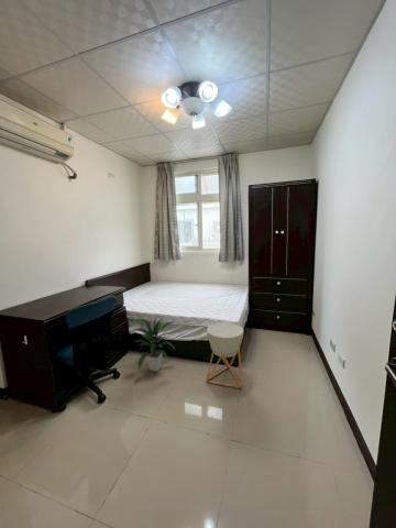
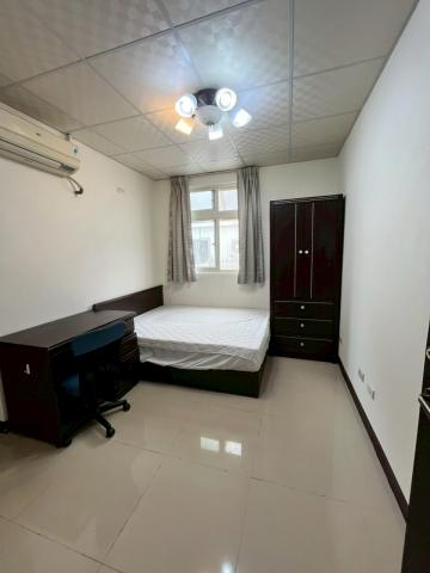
- indoor plant (152, 342)
- planter (224, 353)
